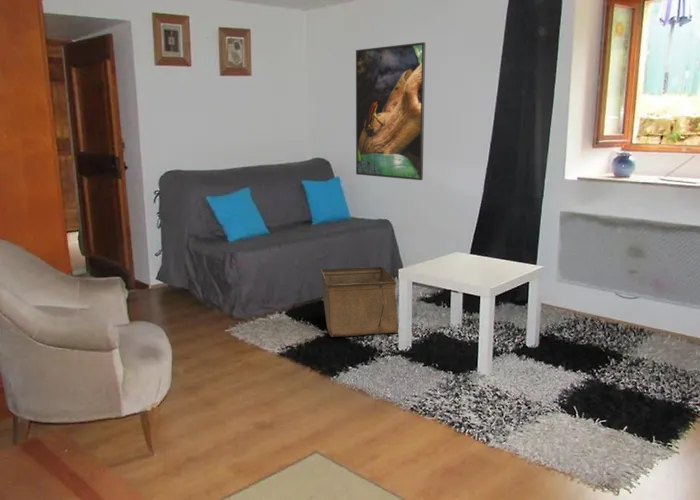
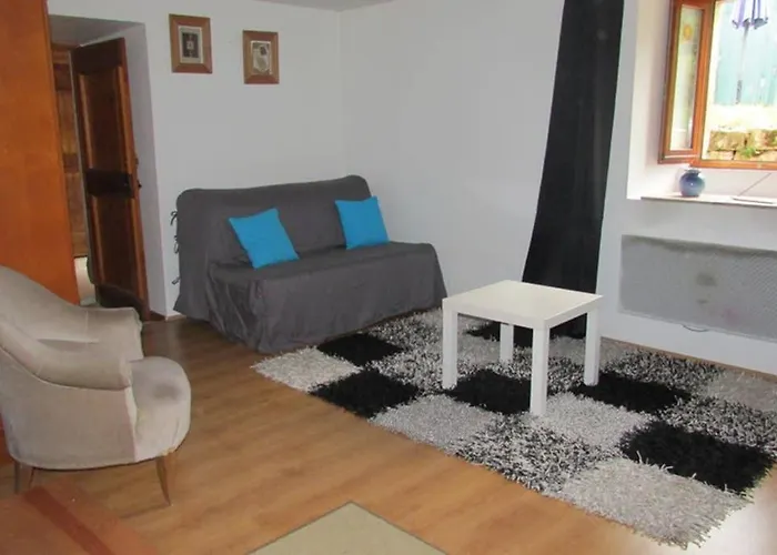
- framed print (388, 113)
- storage bin (358, 299)
